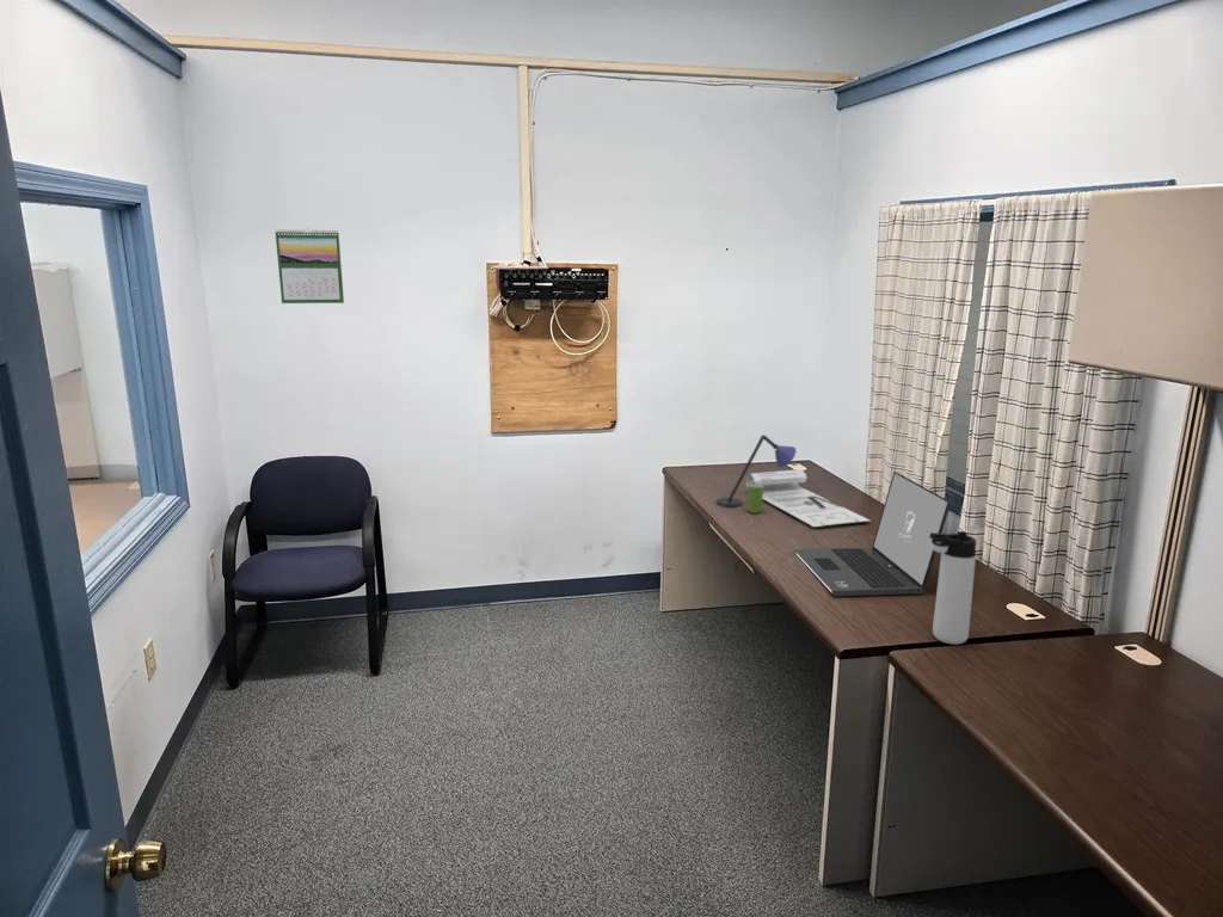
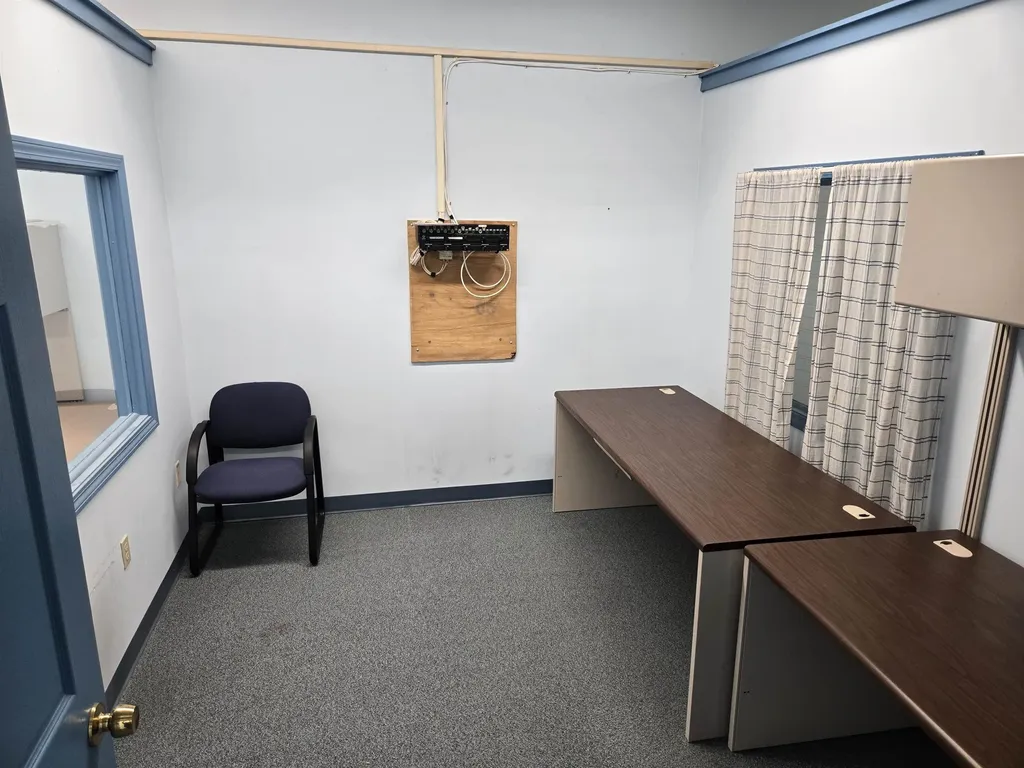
- thermos bottle (948, 586)
- calendar (309, 266)
- desk lamp (783, 473)
- laptop (875, 534)
